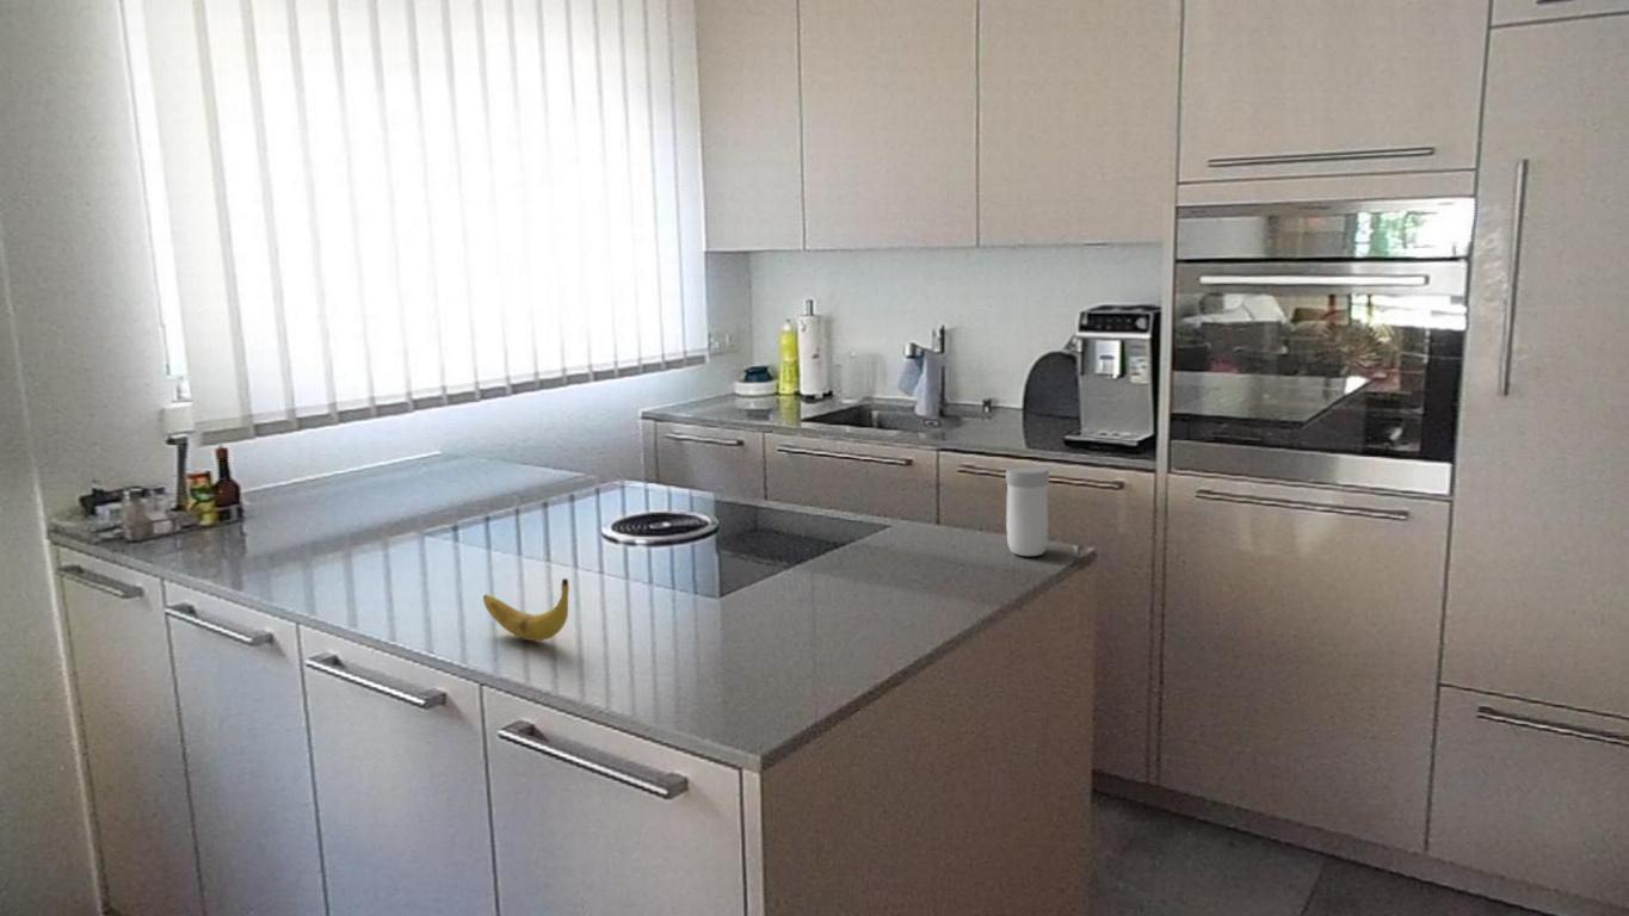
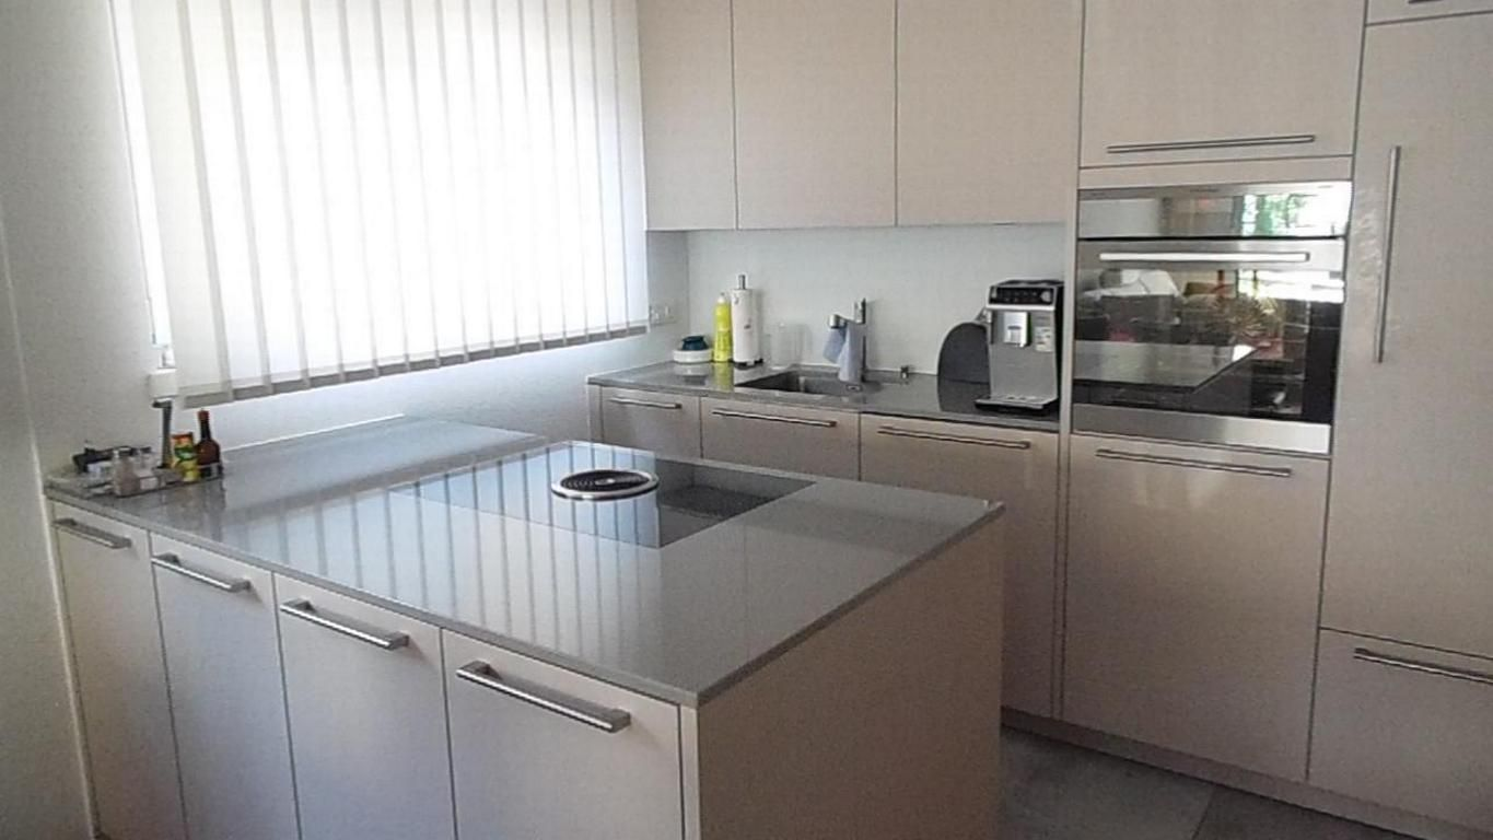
- banana (523, 612)
- mug (1023, 509)
